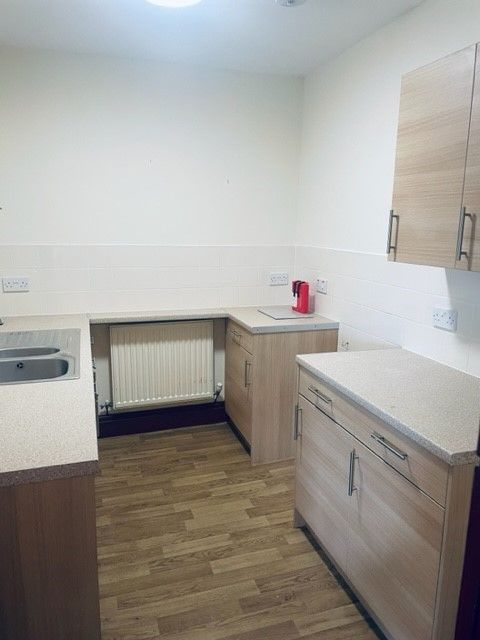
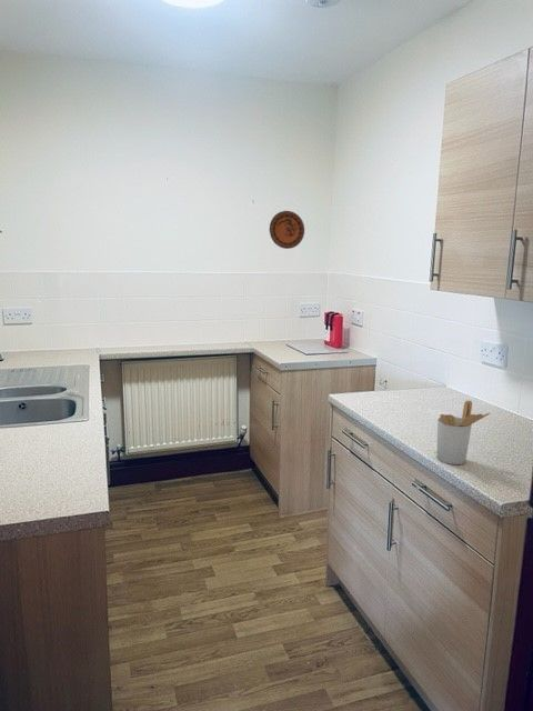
+ utensil holder (460, 433)
+ decorative plate (286, 229)
